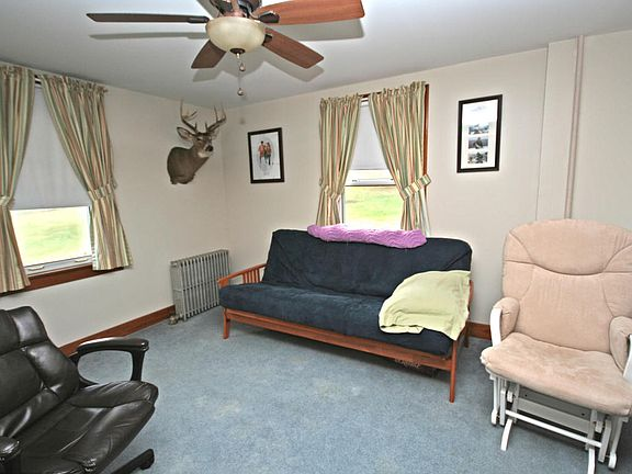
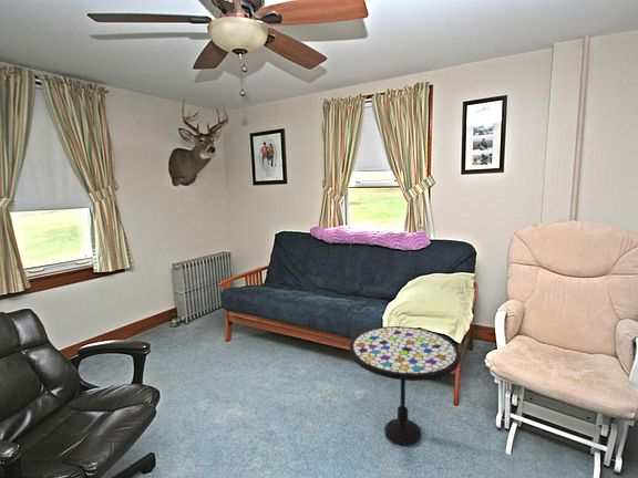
+ side table (402, 391)
